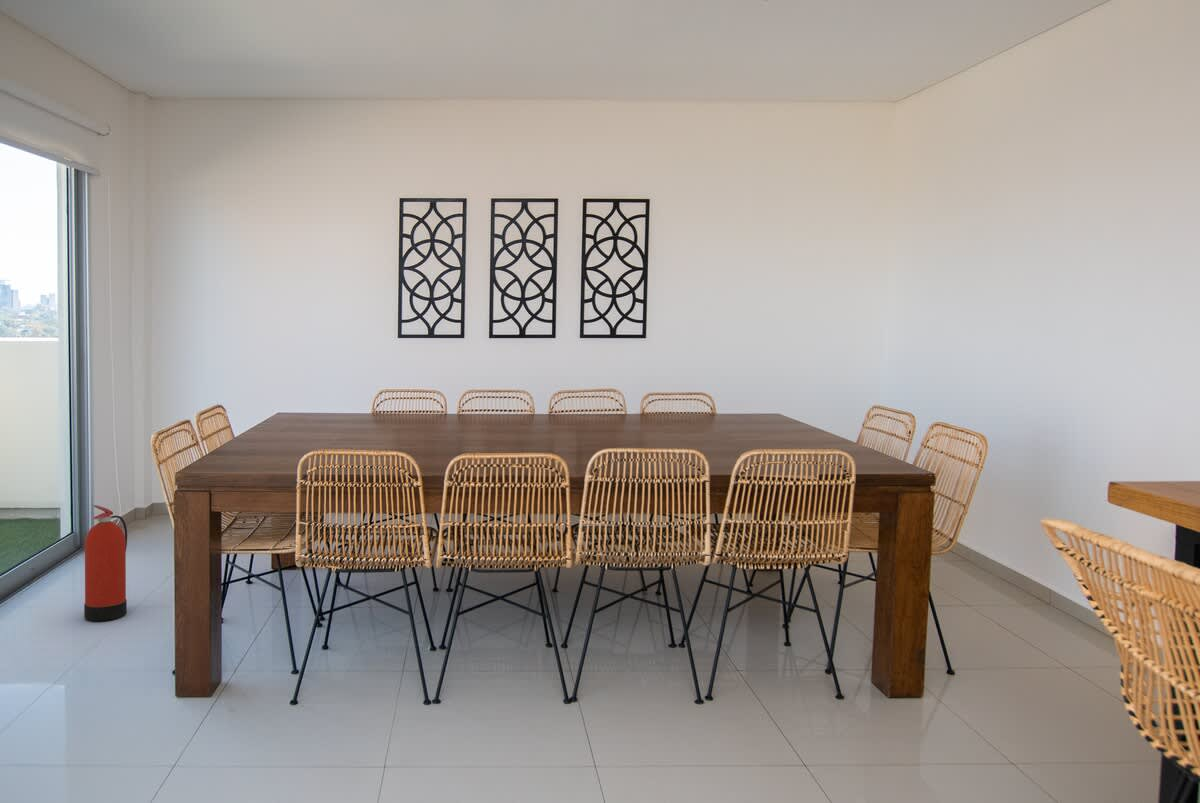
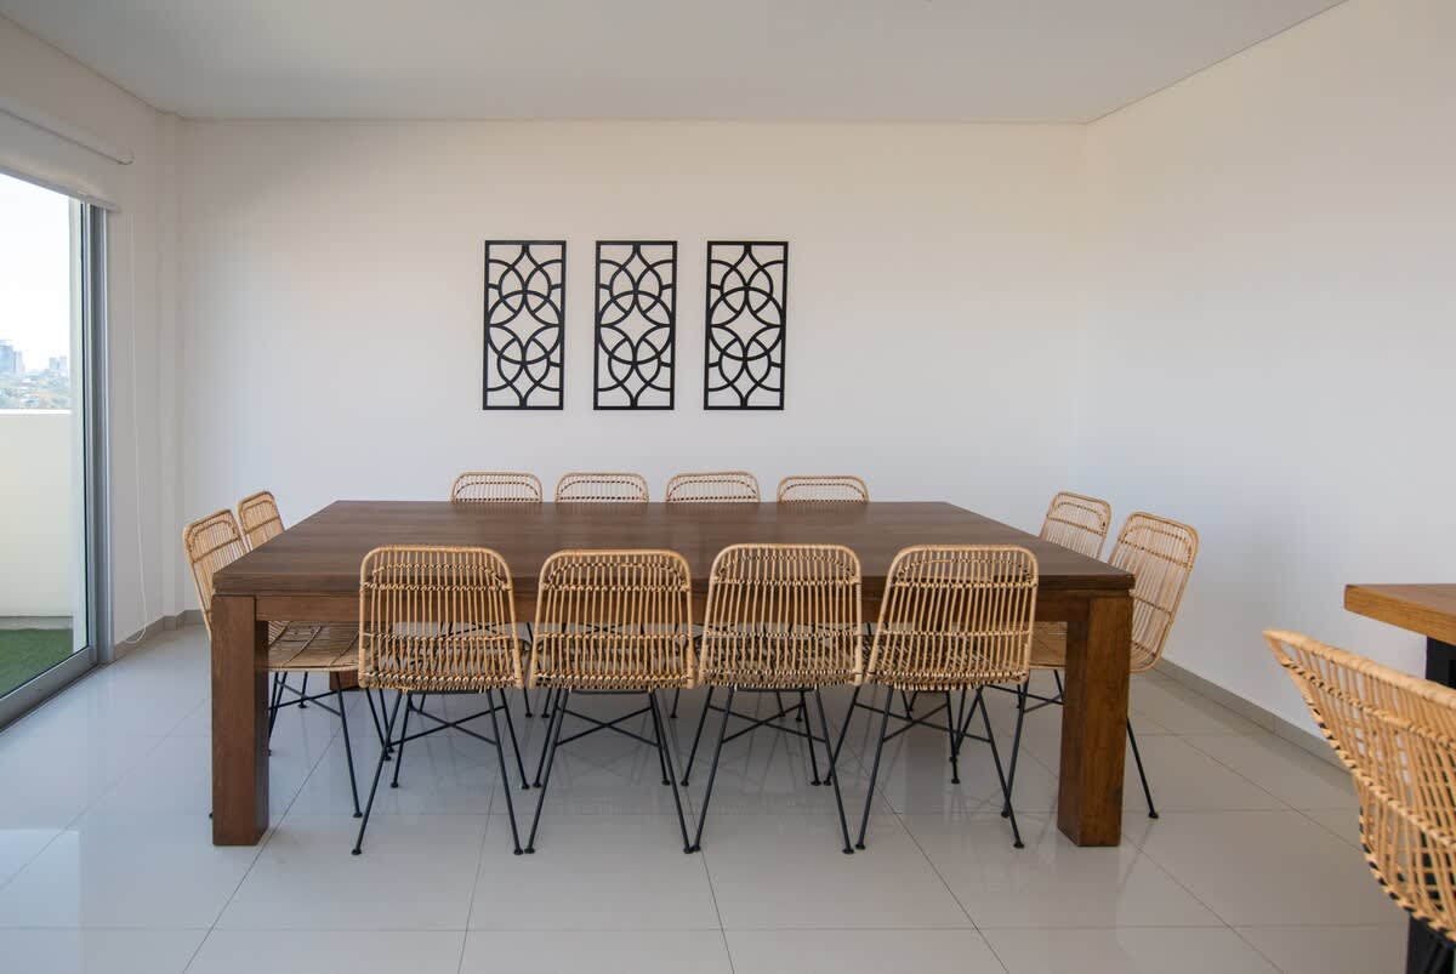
- fire extinguisher (110, 557)
